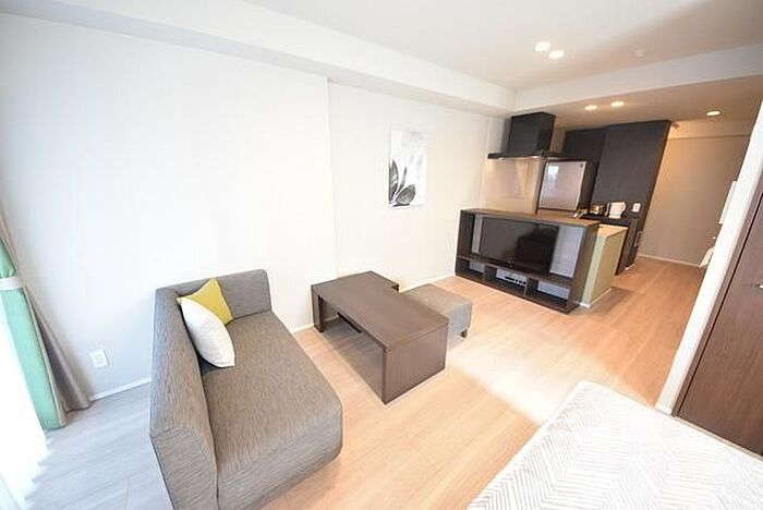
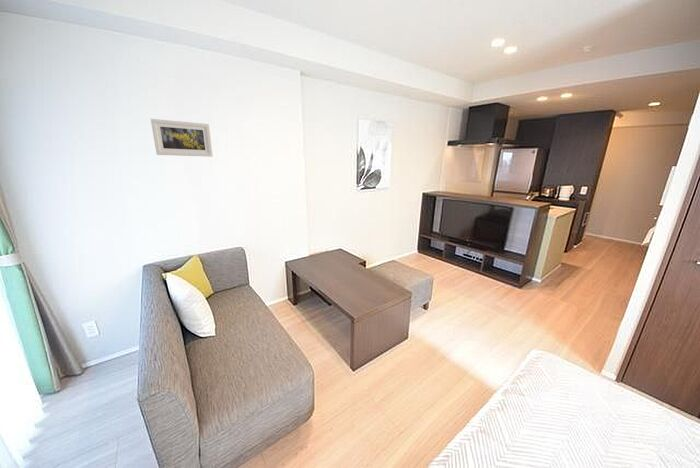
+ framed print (183, 138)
